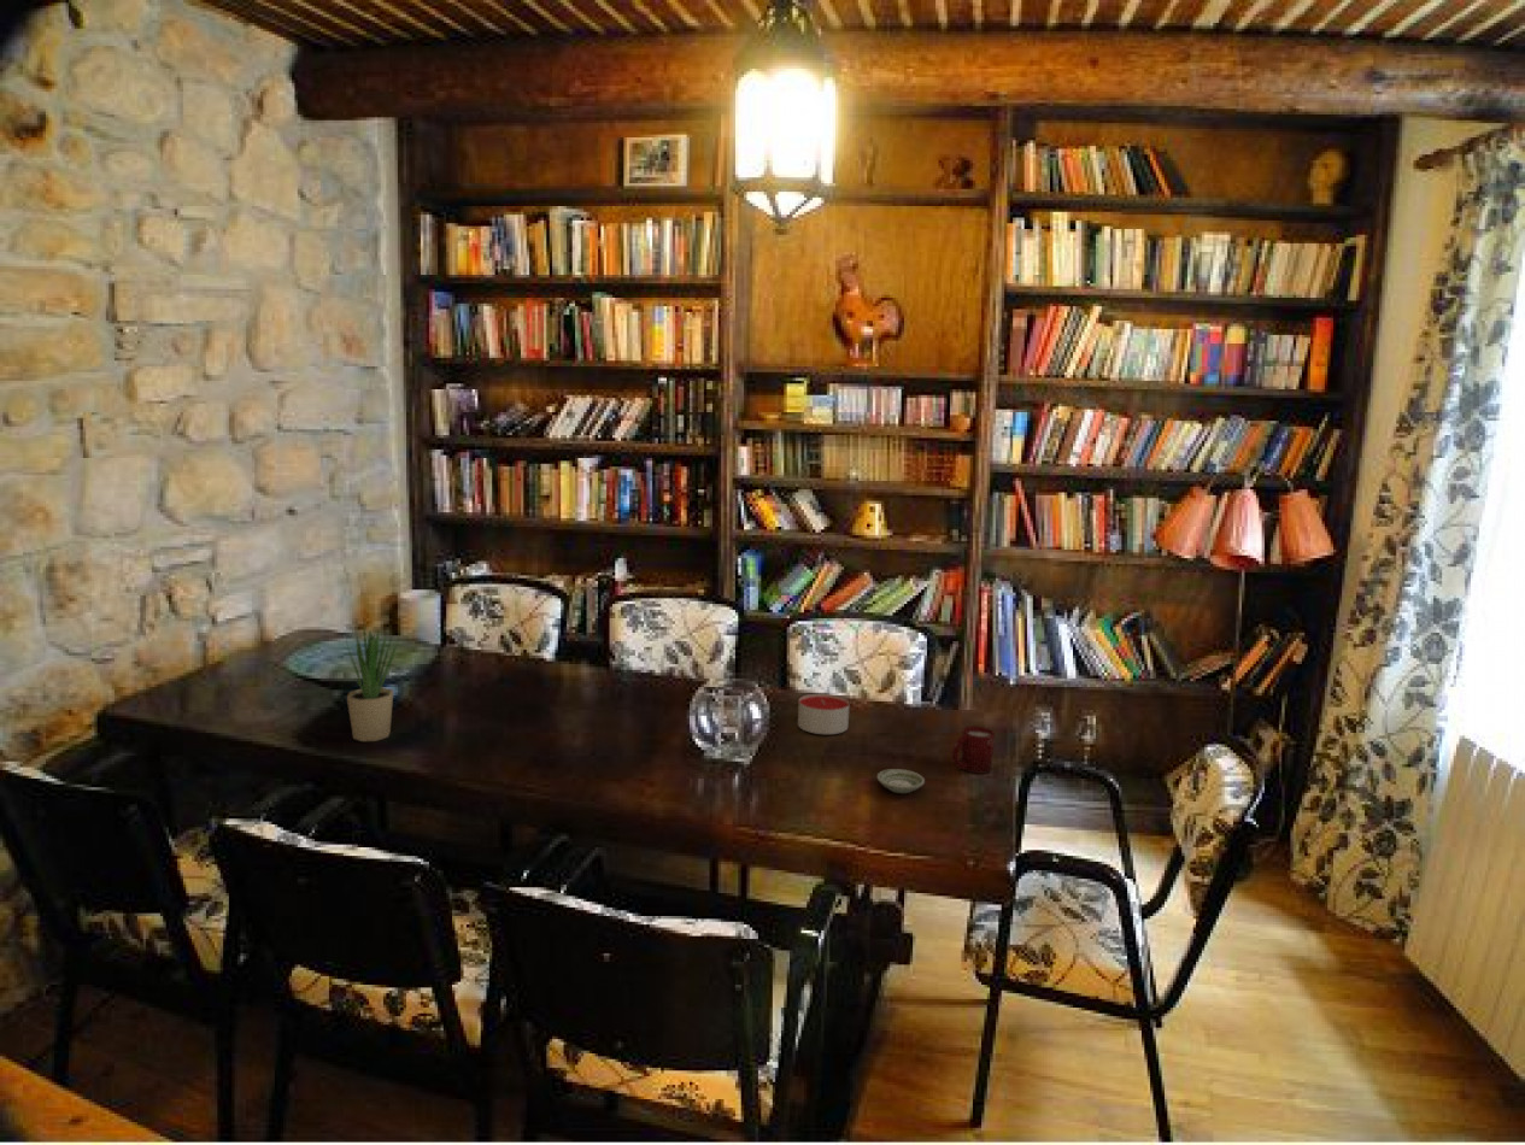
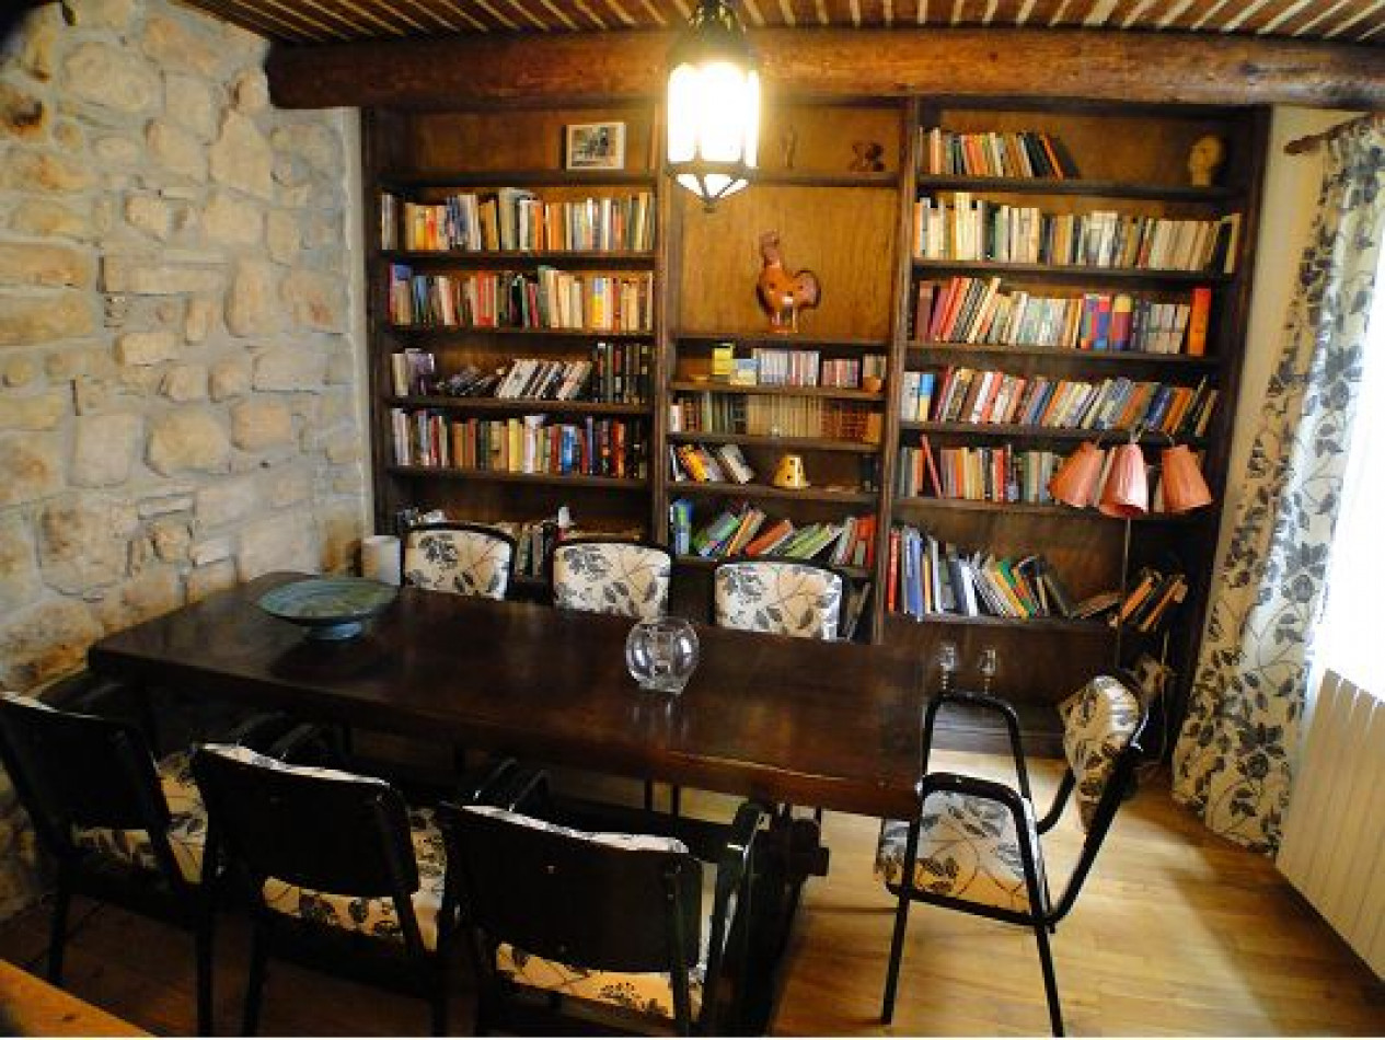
- saucer (899, 782)
- cup (970, 750)
- potted plant (373, 676)
- candle (823, 712)
